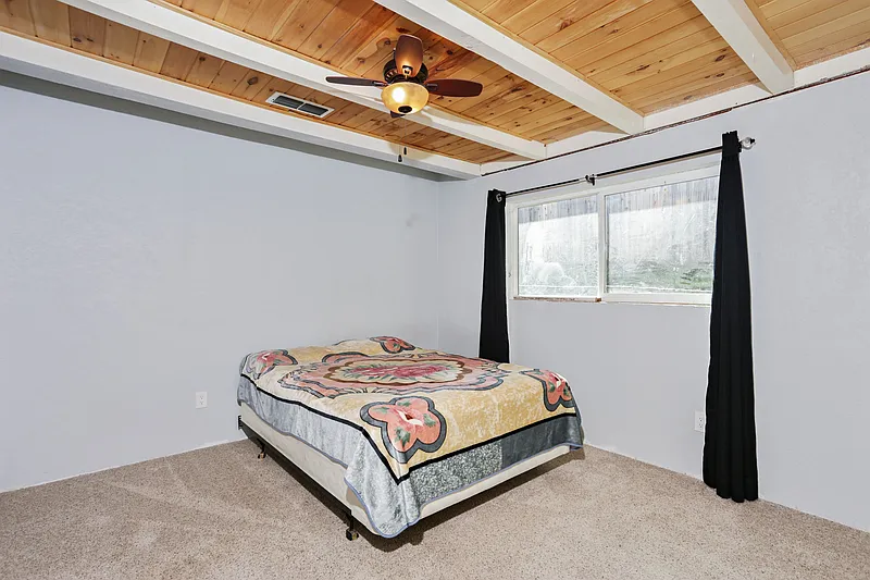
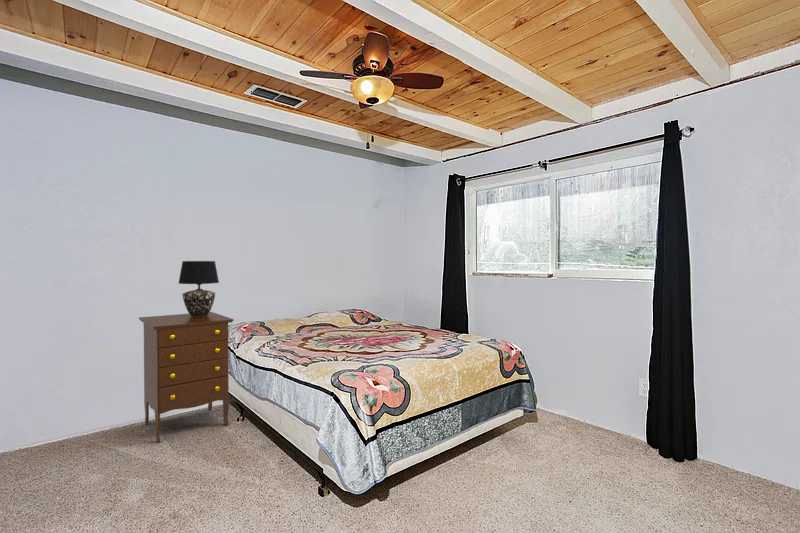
+ dresser (186, 371)
+ table lamp (199, 288)
